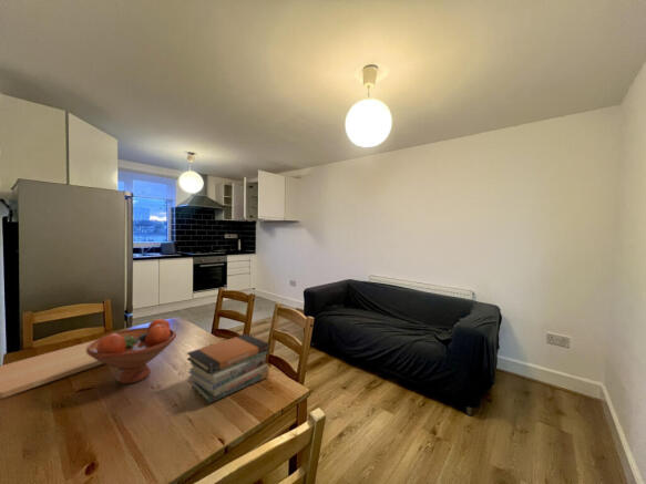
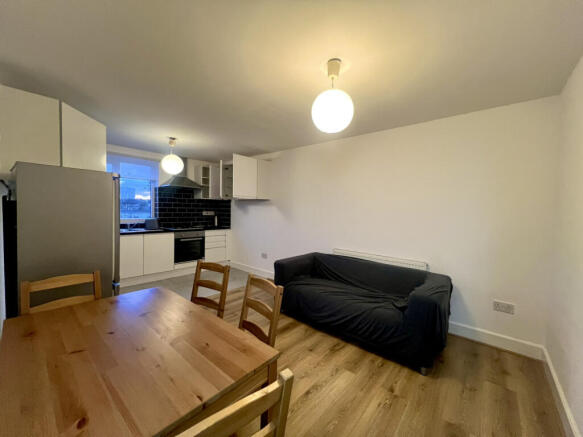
- fruit bowl (134, 350)
- cutting board (62, 361)
- book stack (229, 364)
